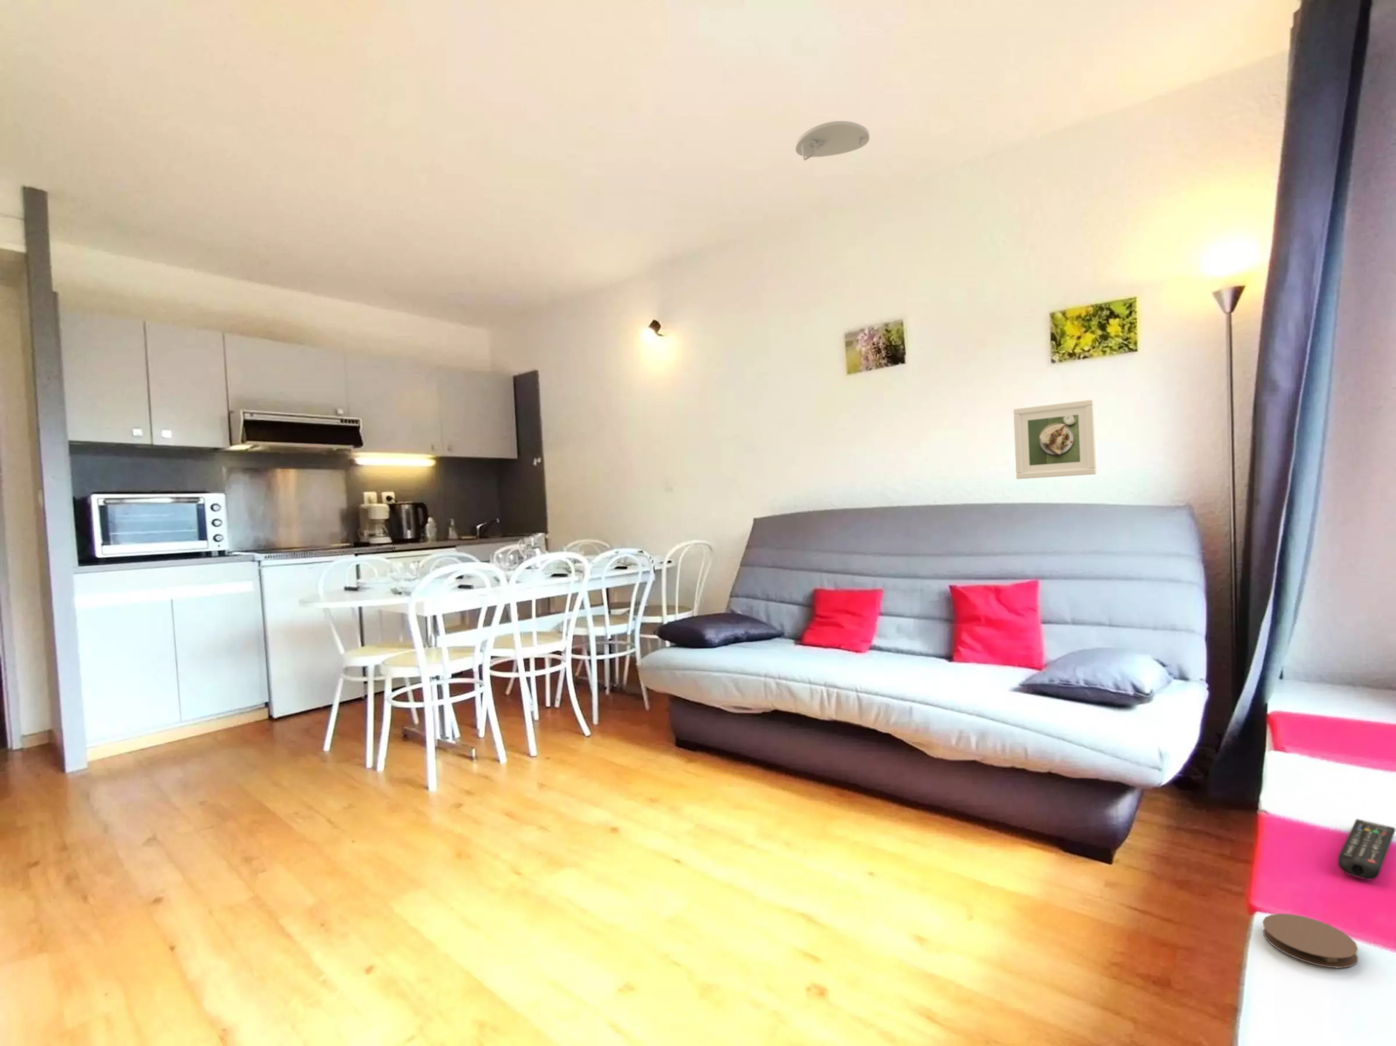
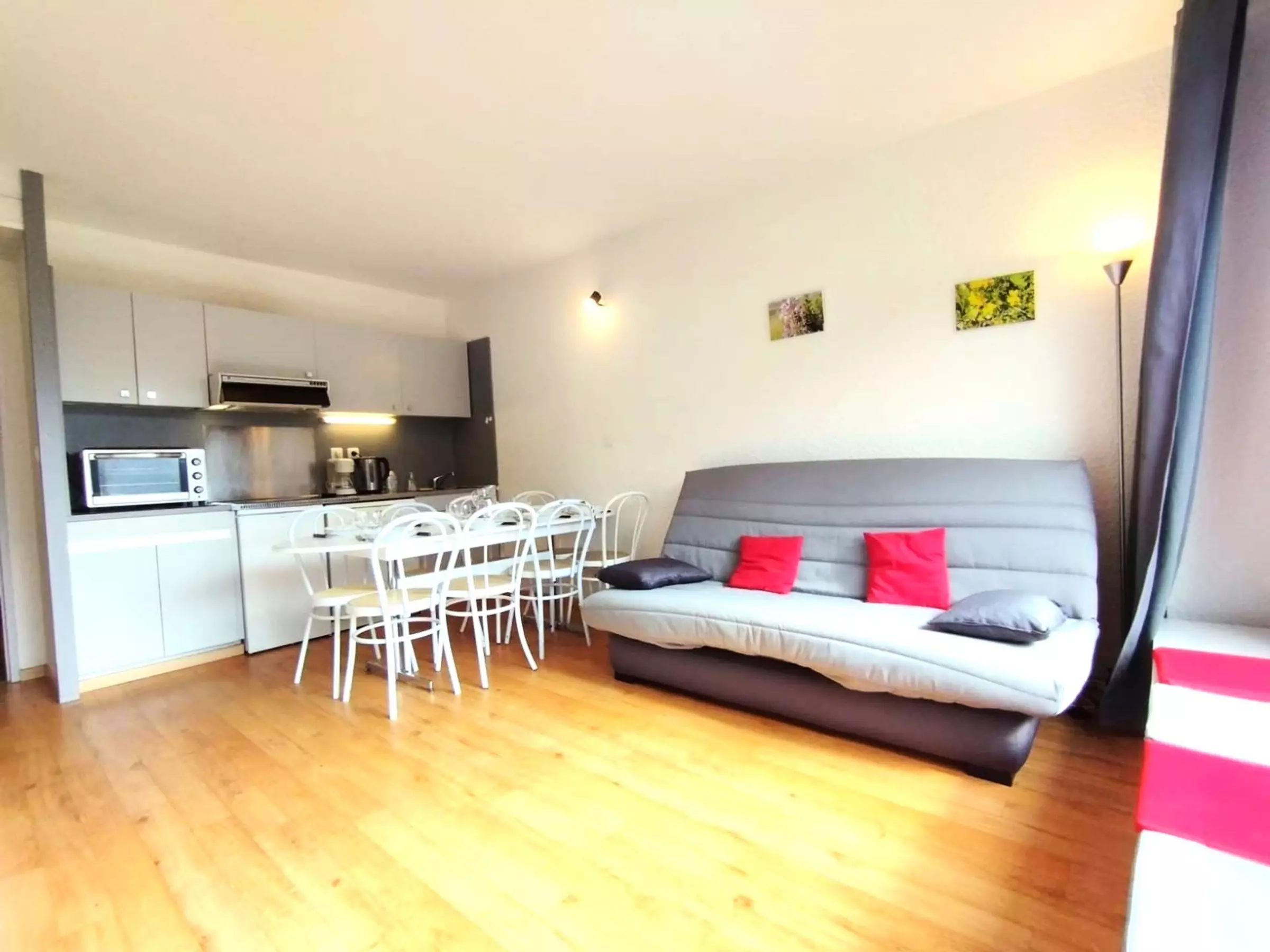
- coaster (1309, 939)
- remote control (1367, 847)
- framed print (1053, 441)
- smoke detector (832, 144)
